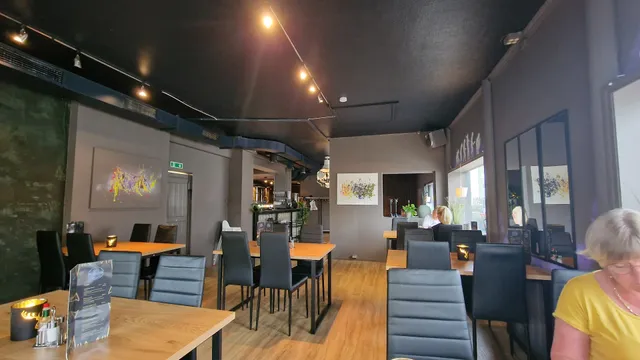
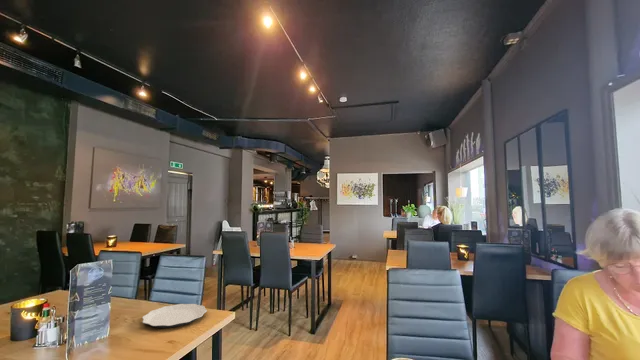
+ plate (175, 315)
